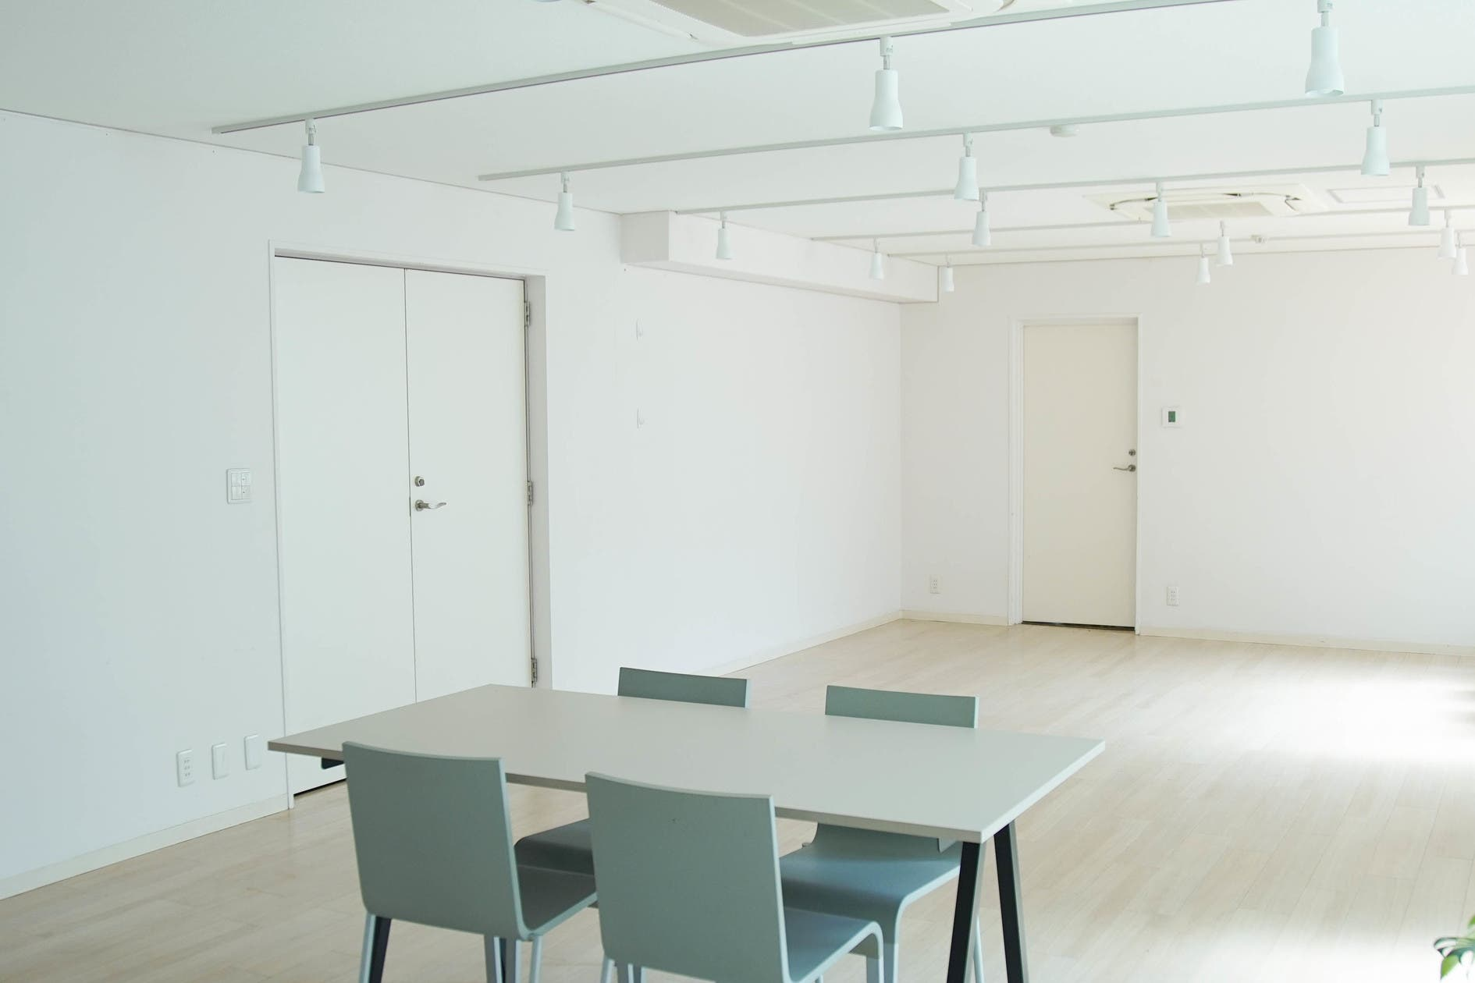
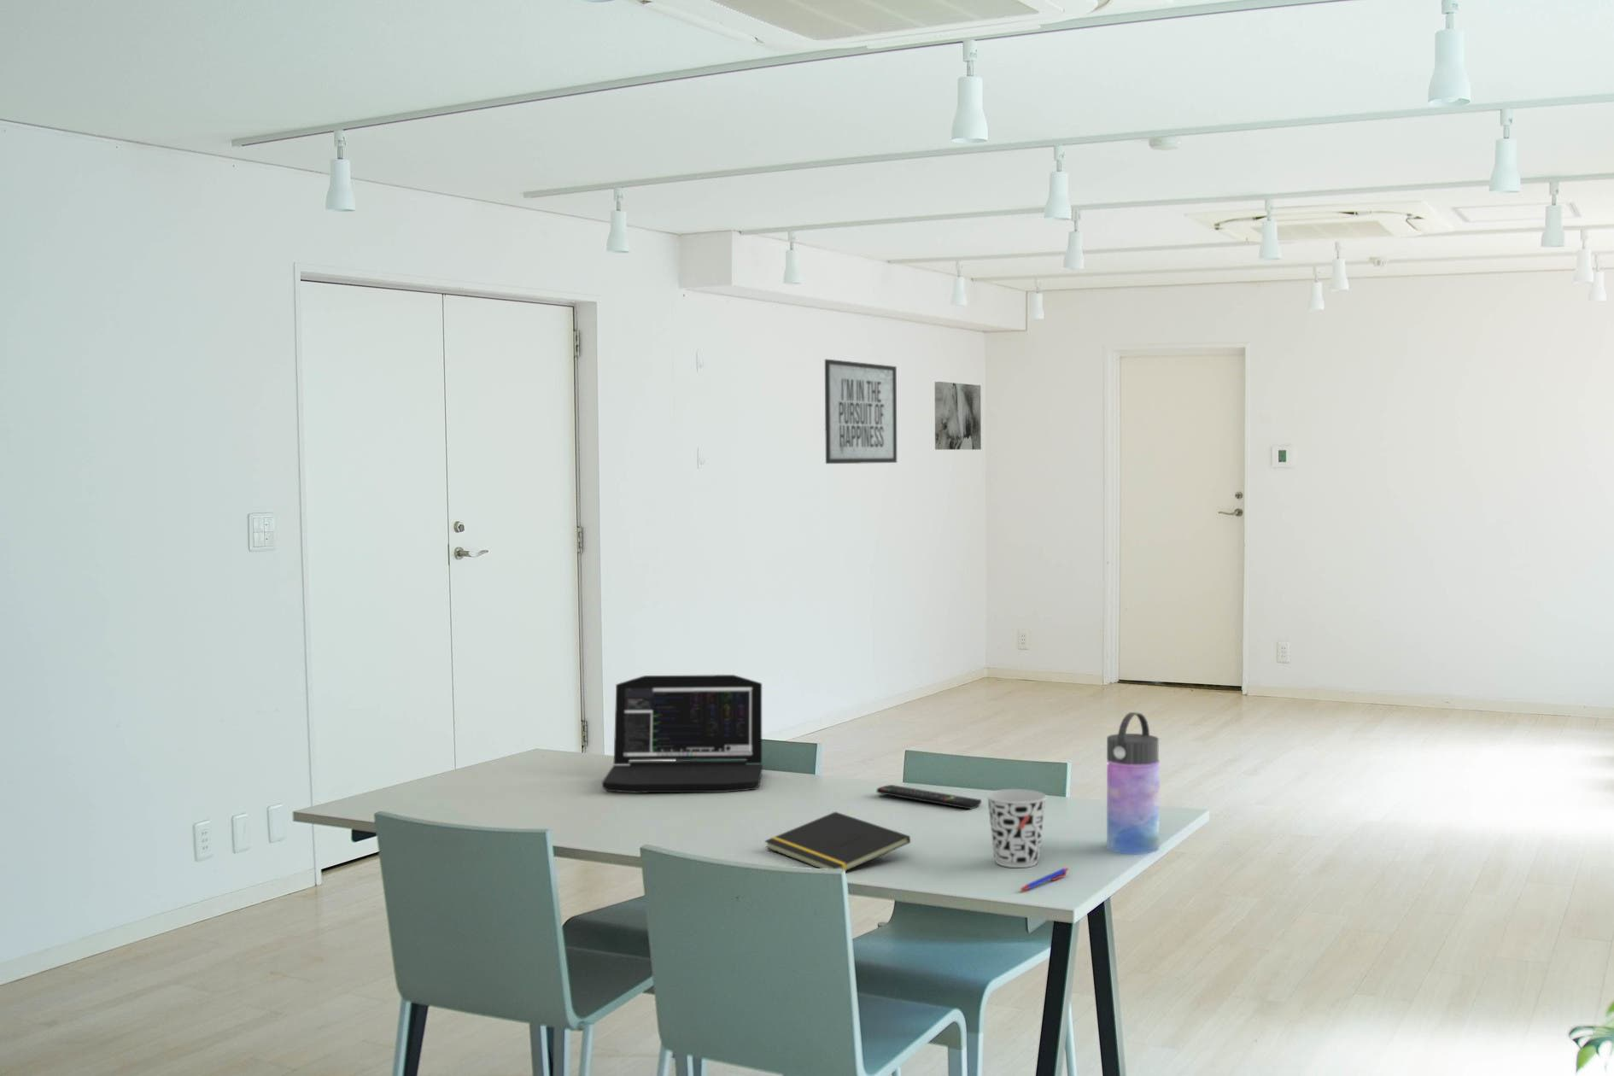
+ notepad (836, 841)
+ remote control (927, 796)
+ cup (1016, 829)
+ wall art (958, 416)
+ laptop (685, 731)
+ mirror (862, 412)
+ pen (1044, 879)
+ water bottle (1132, 781)
